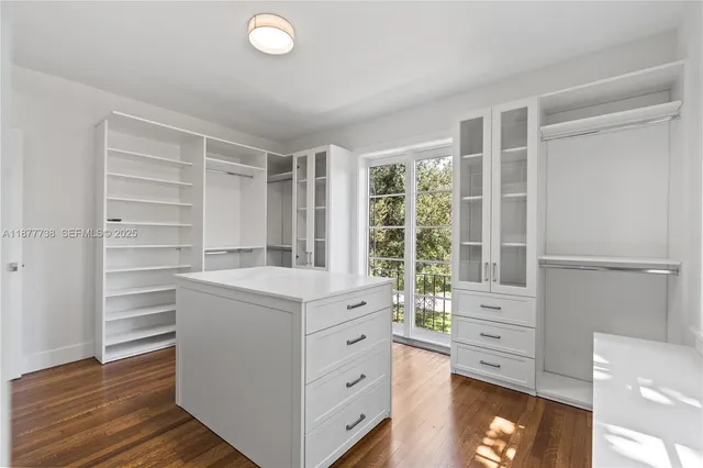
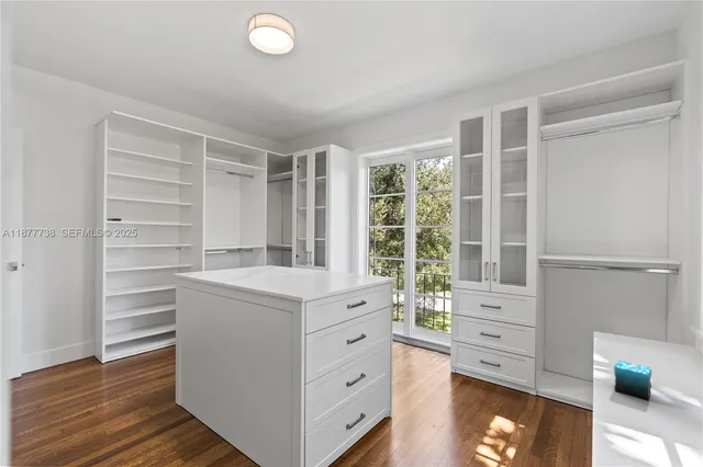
+ candle (632, 374)
